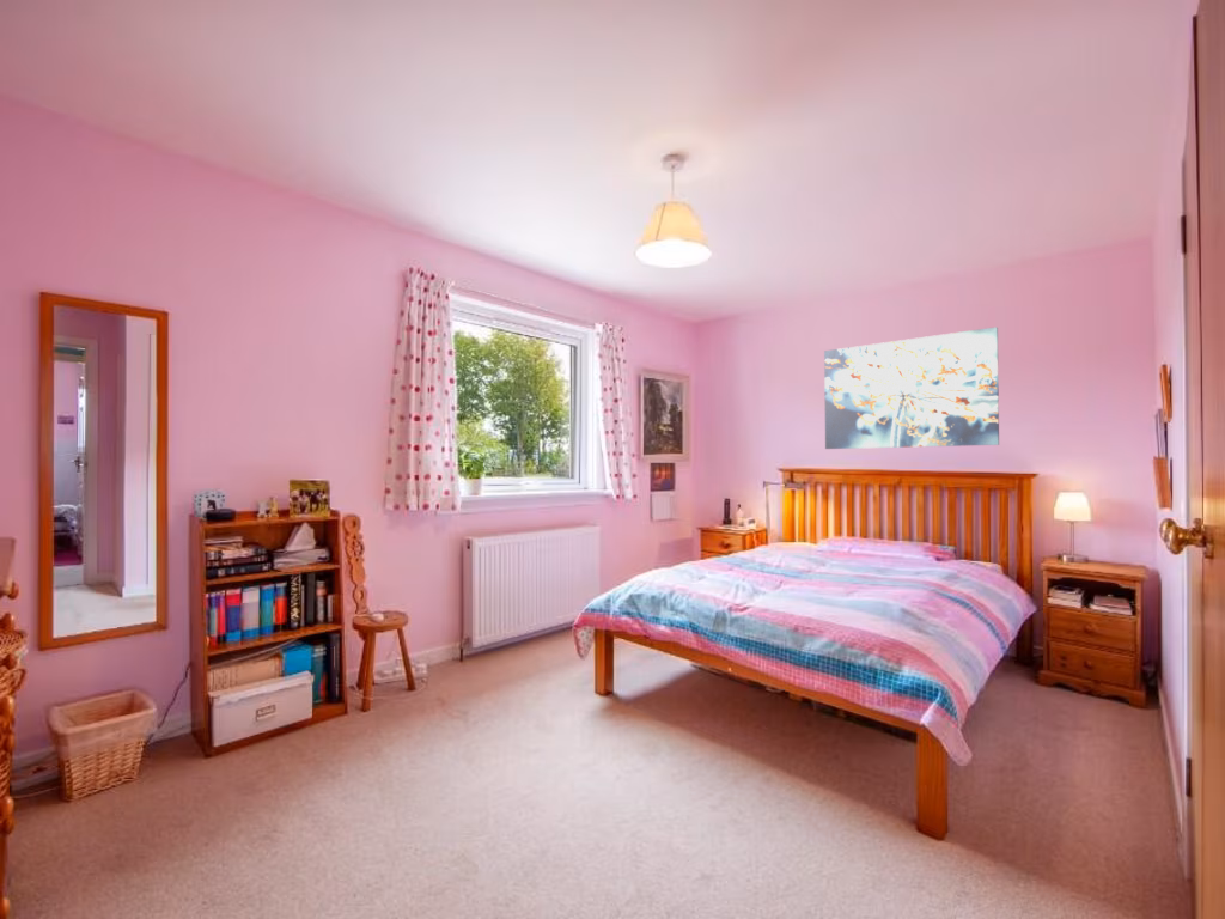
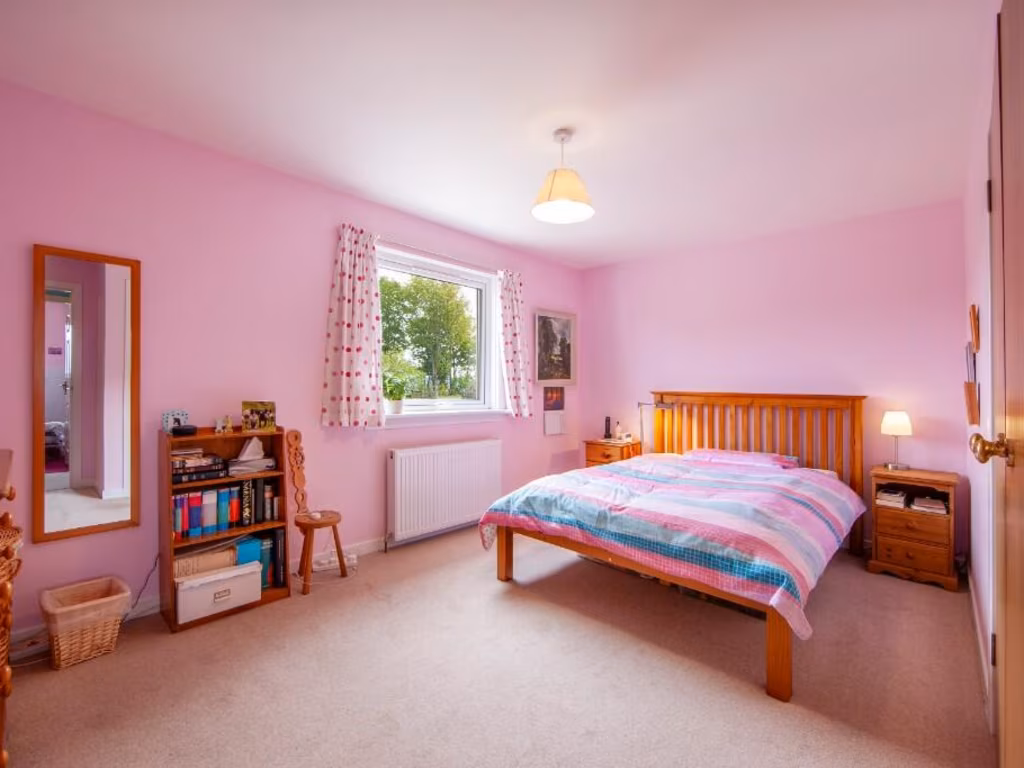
- wall art (903, 394)
